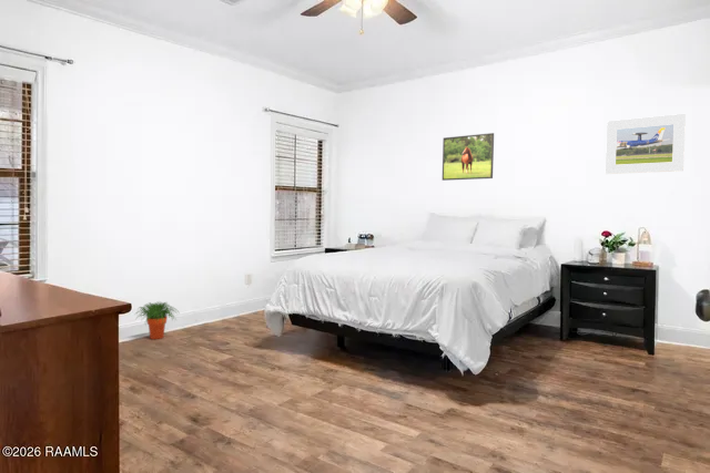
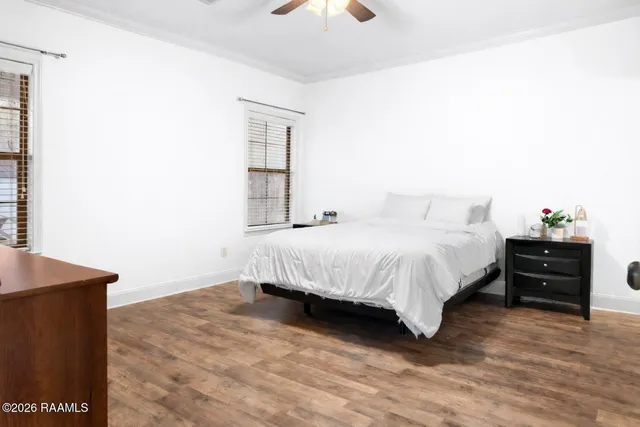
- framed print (643, 145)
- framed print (467, 157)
- potted plant (156, 319)
